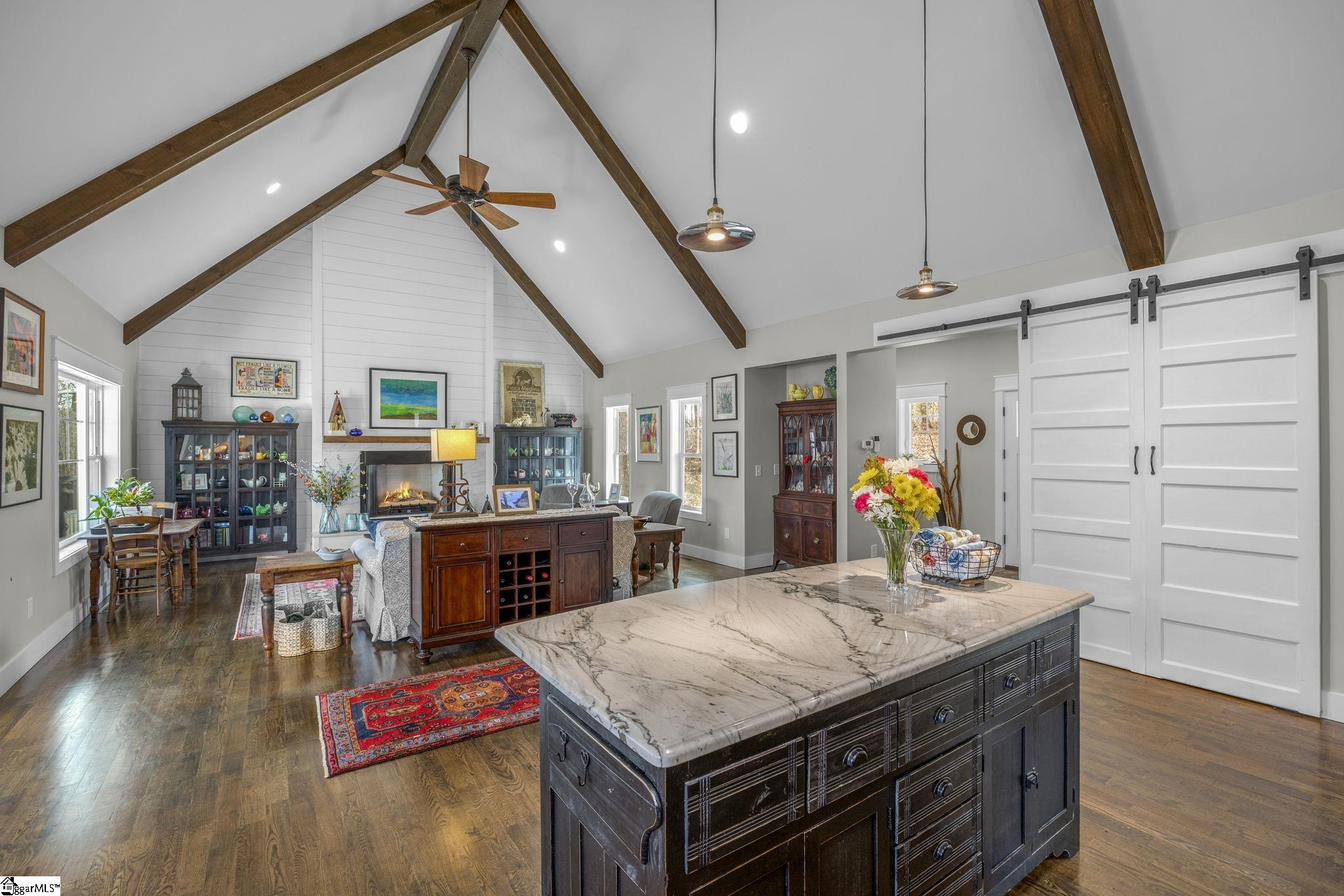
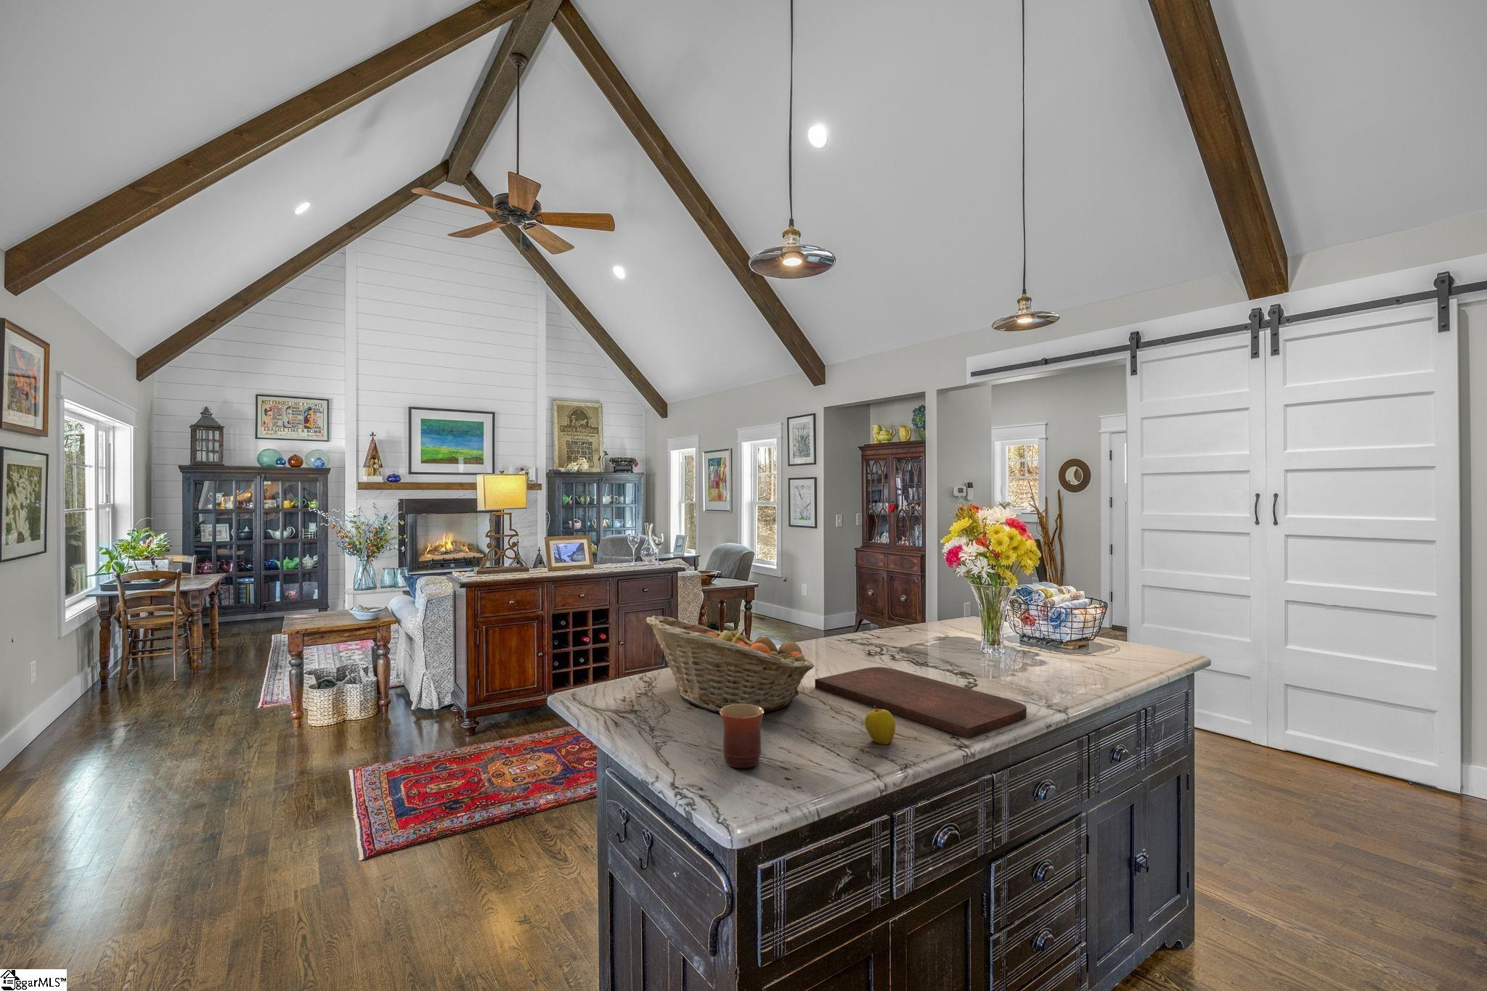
+ fruit basket (728, 656)
+ apple (880, 724)
+ cutting board (917, 696)
+ mug (740, 733)
